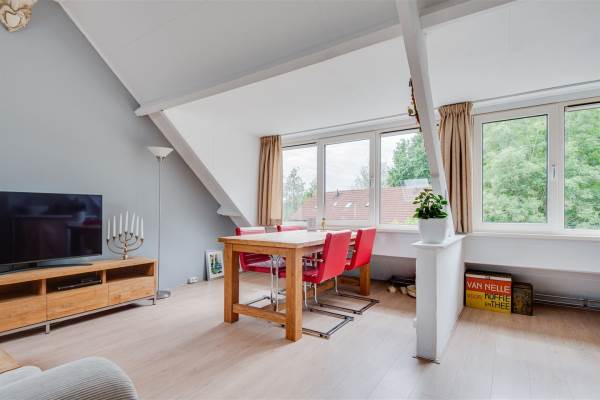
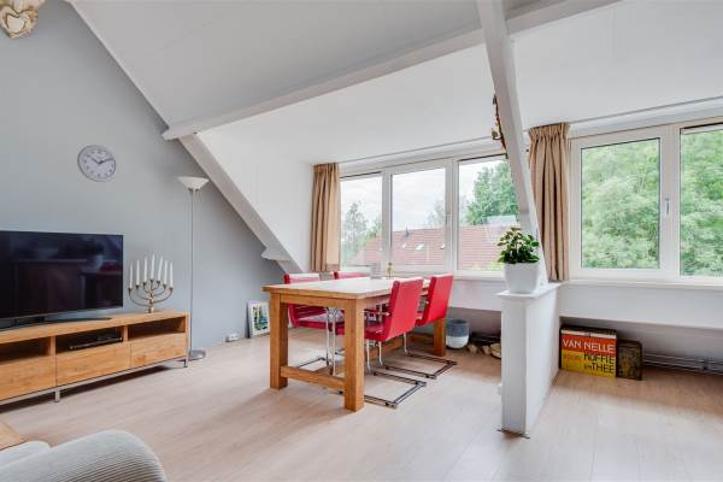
+ planter (454, 334)
+ wall clock (99, 163)
